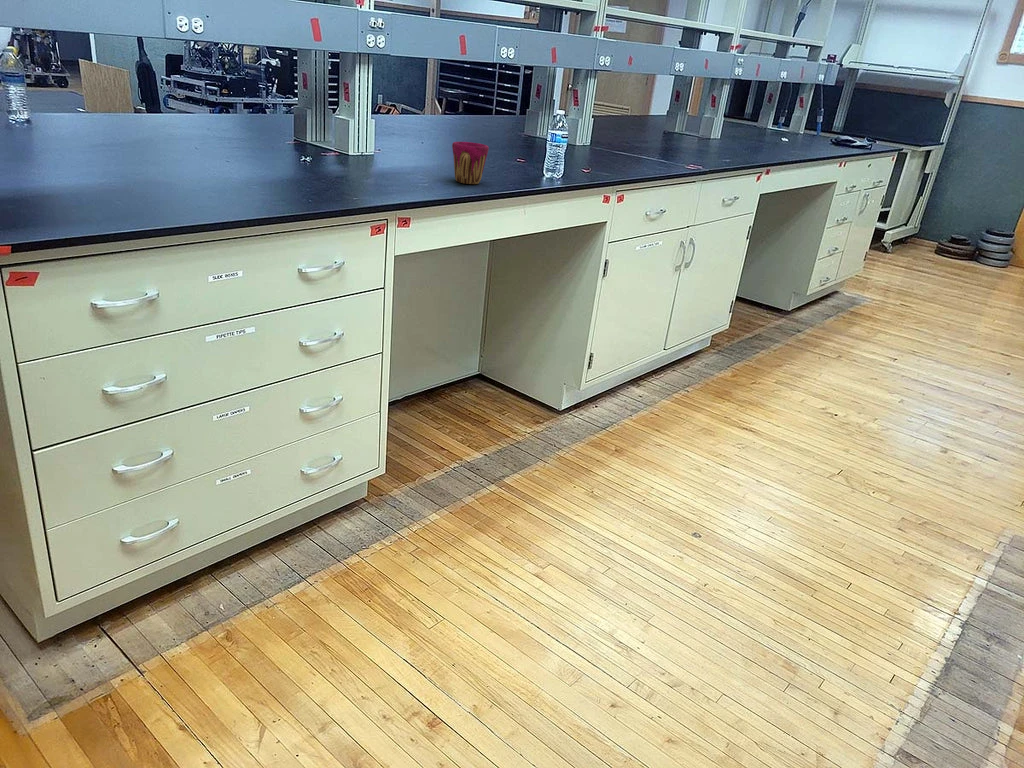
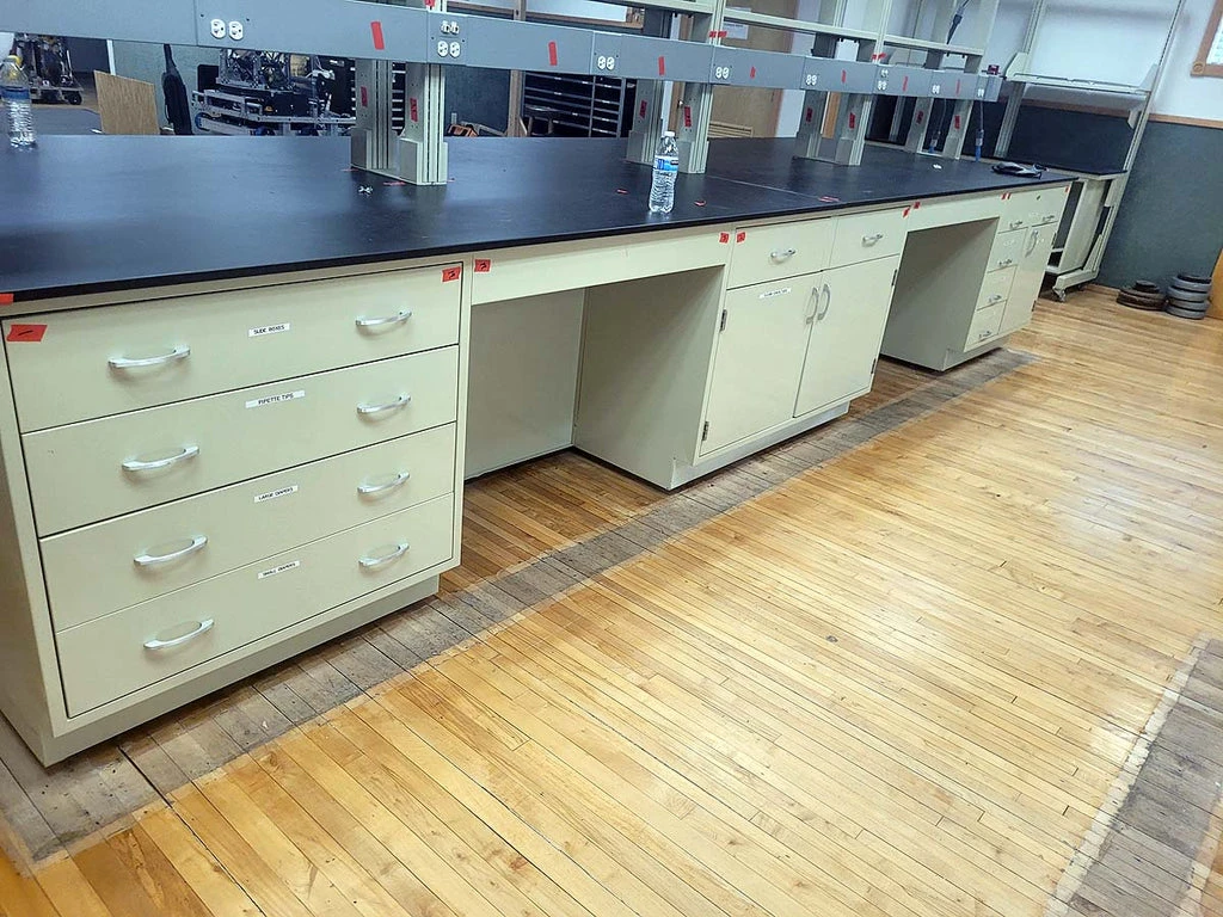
- cup (468, 163)
